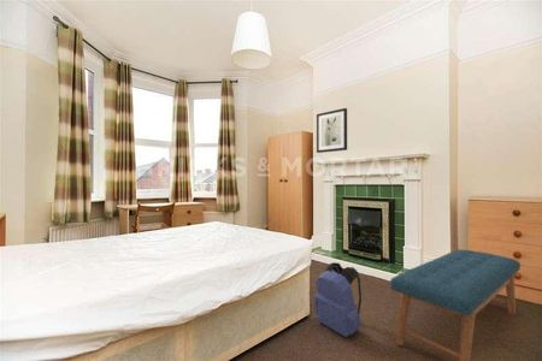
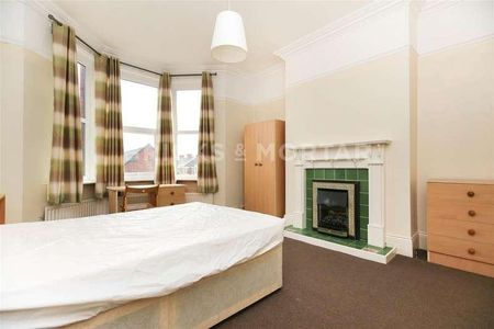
- backpack (341, 294)
- bench (461, 295)
- wall art (331, 131)
